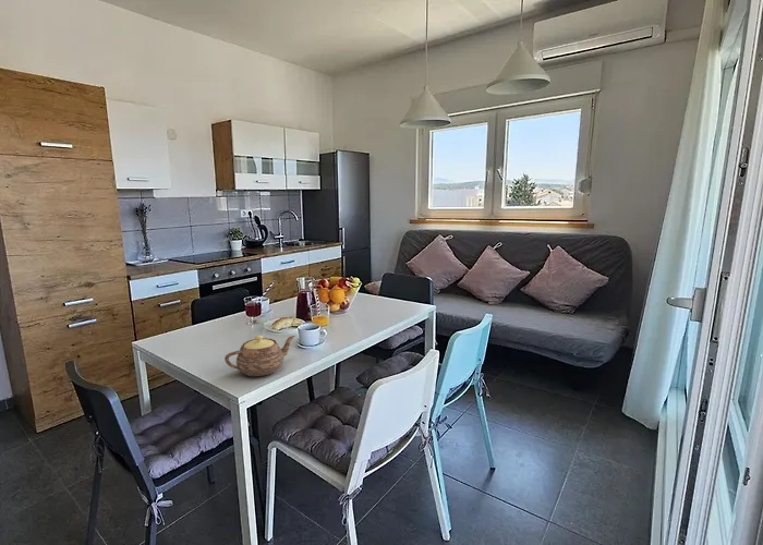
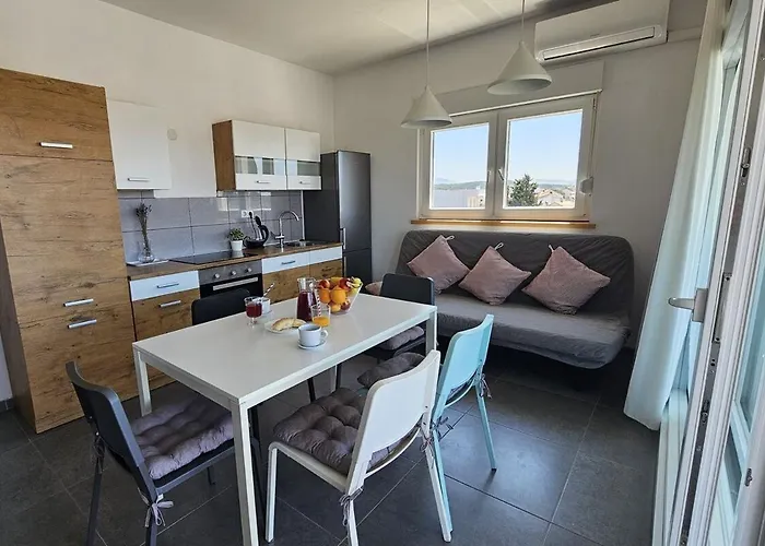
- teapot (262, 352)
